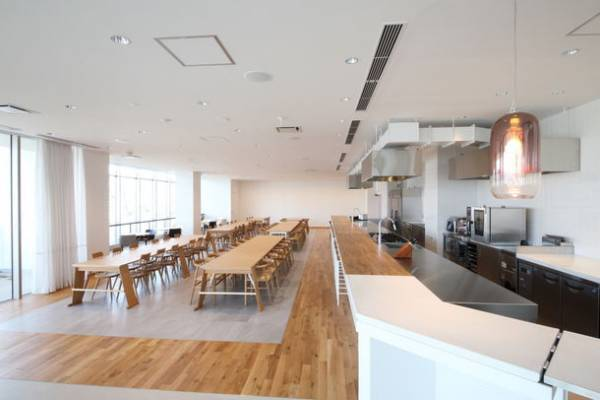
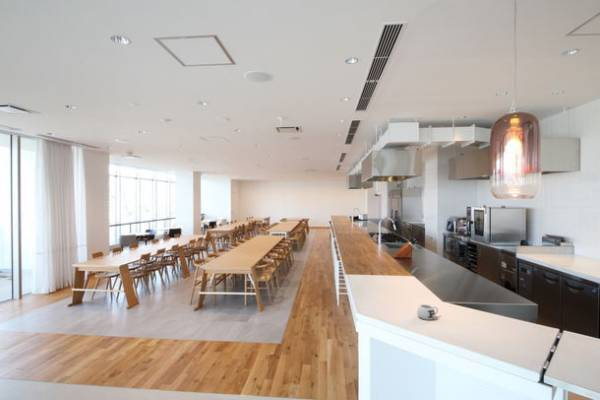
+ mug (428, 311)
